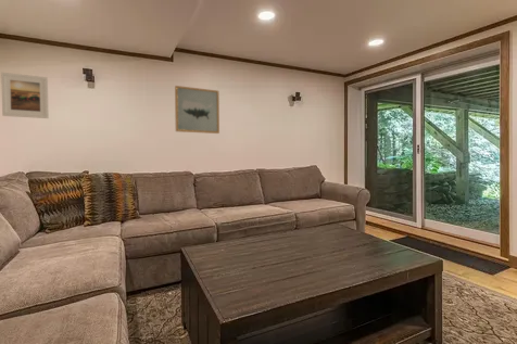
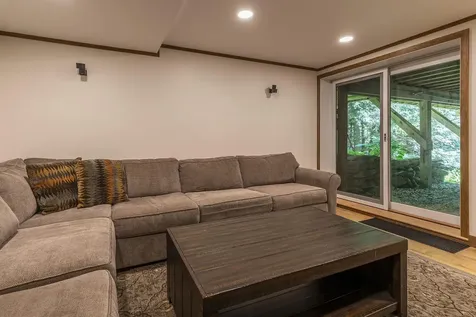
- wall art (198, 110)
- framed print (25, 95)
